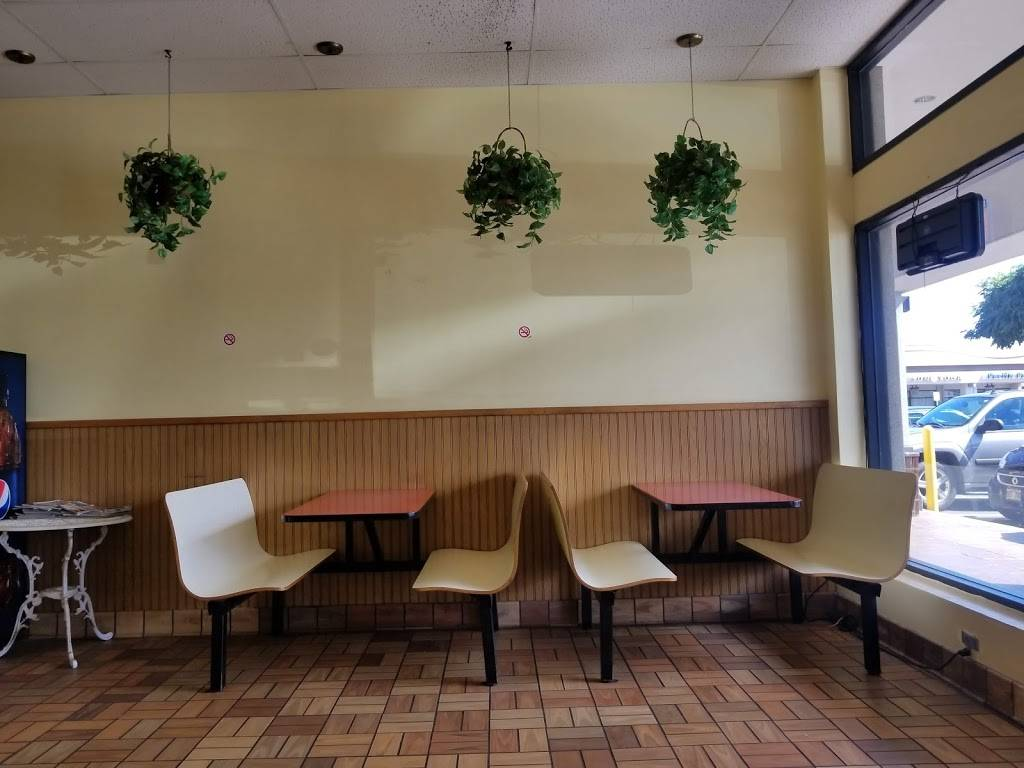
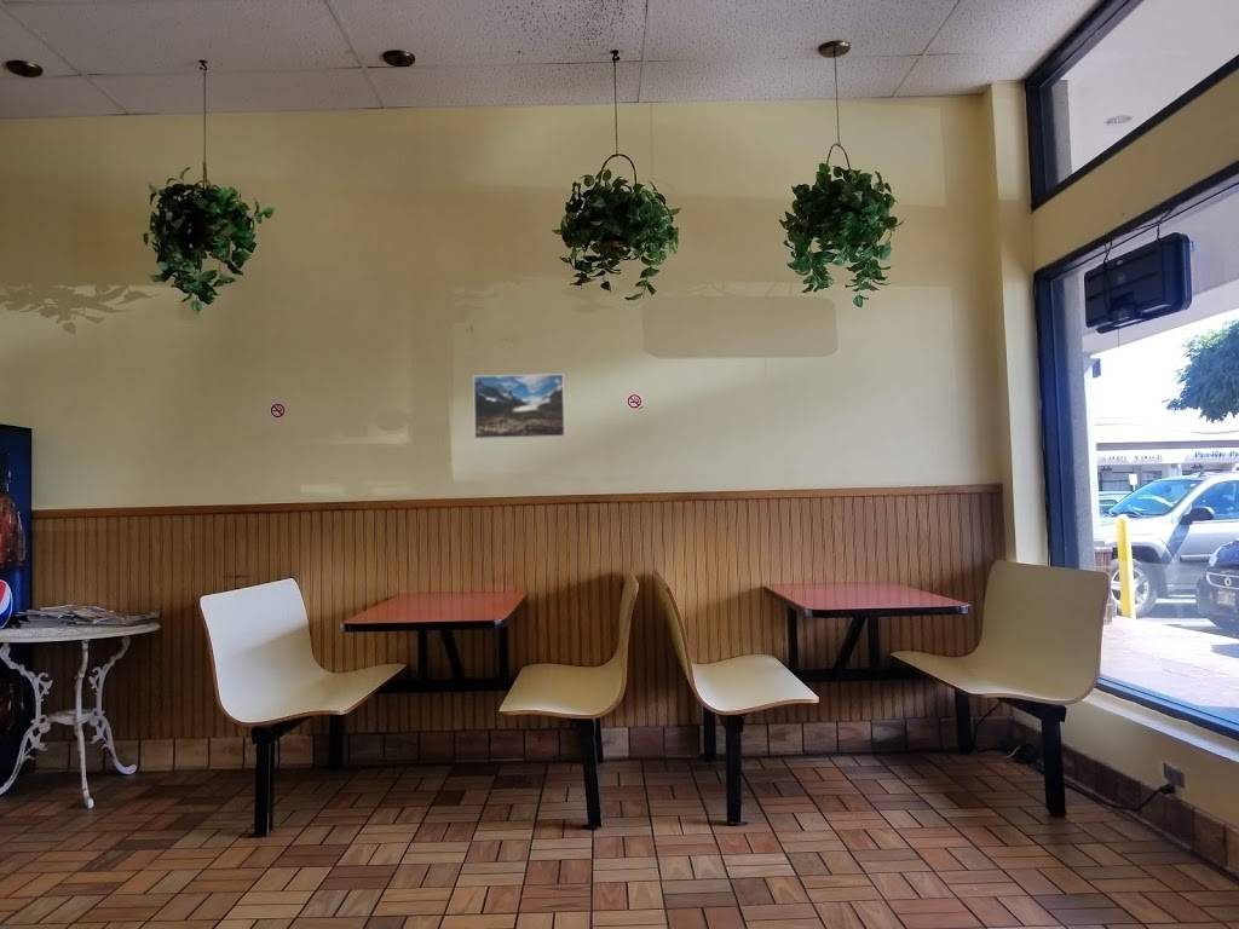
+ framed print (519, 406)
